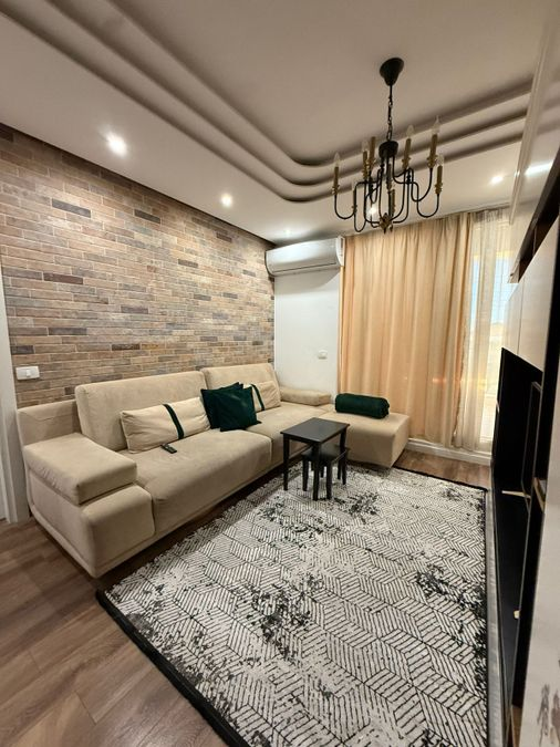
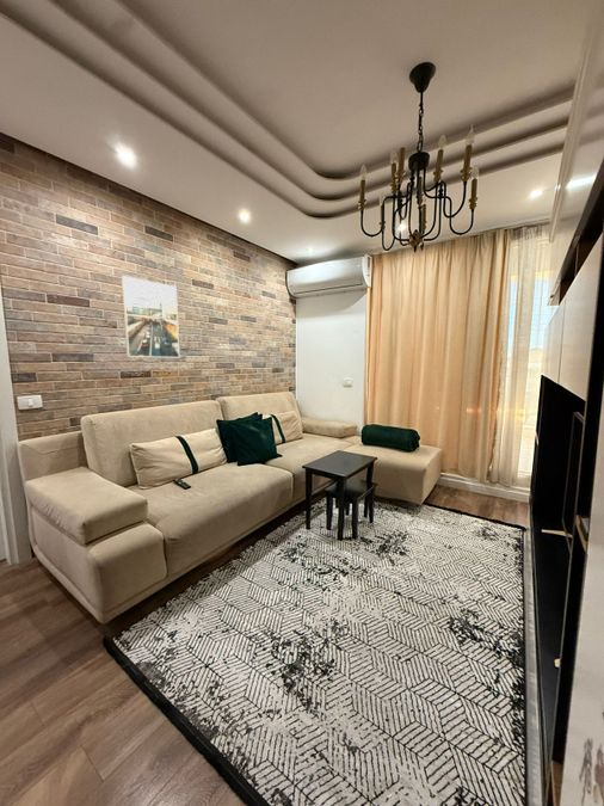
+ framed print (153, 319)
